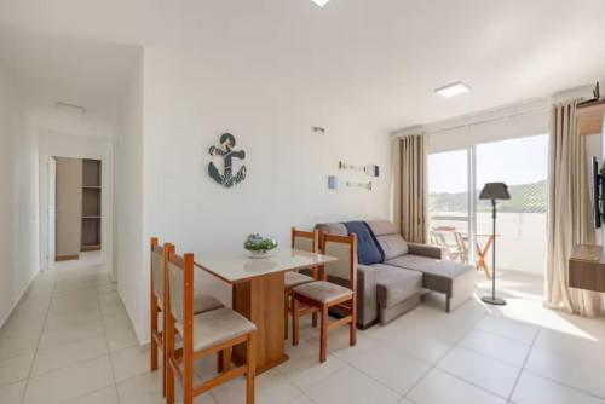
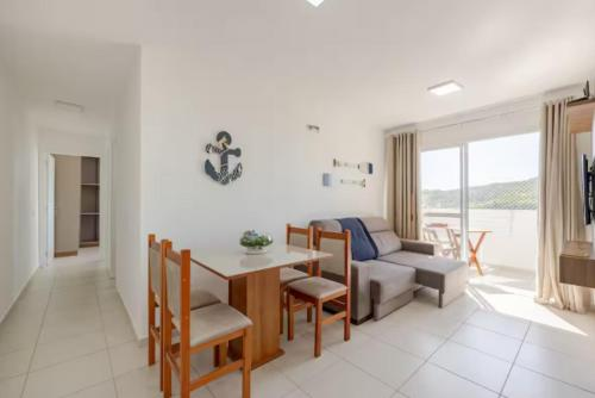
- floor lamp (494, 241)
